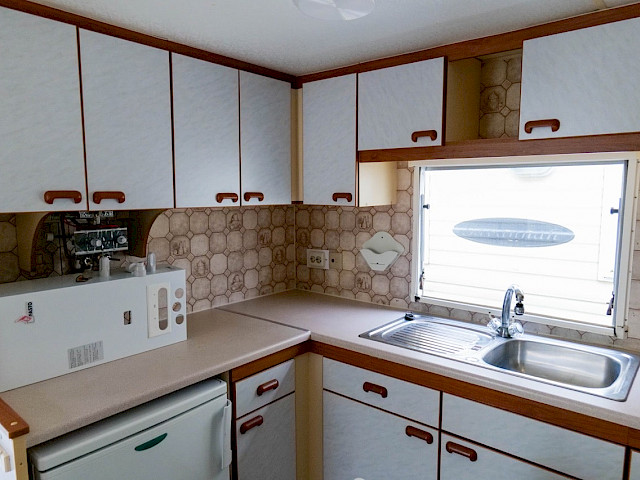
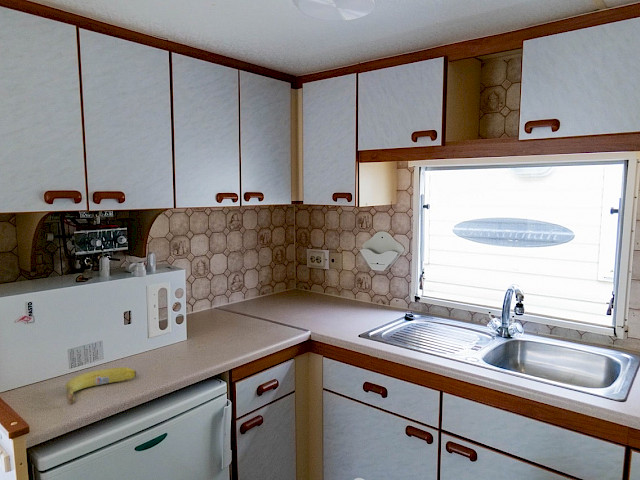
+ fruit (96, 383)
